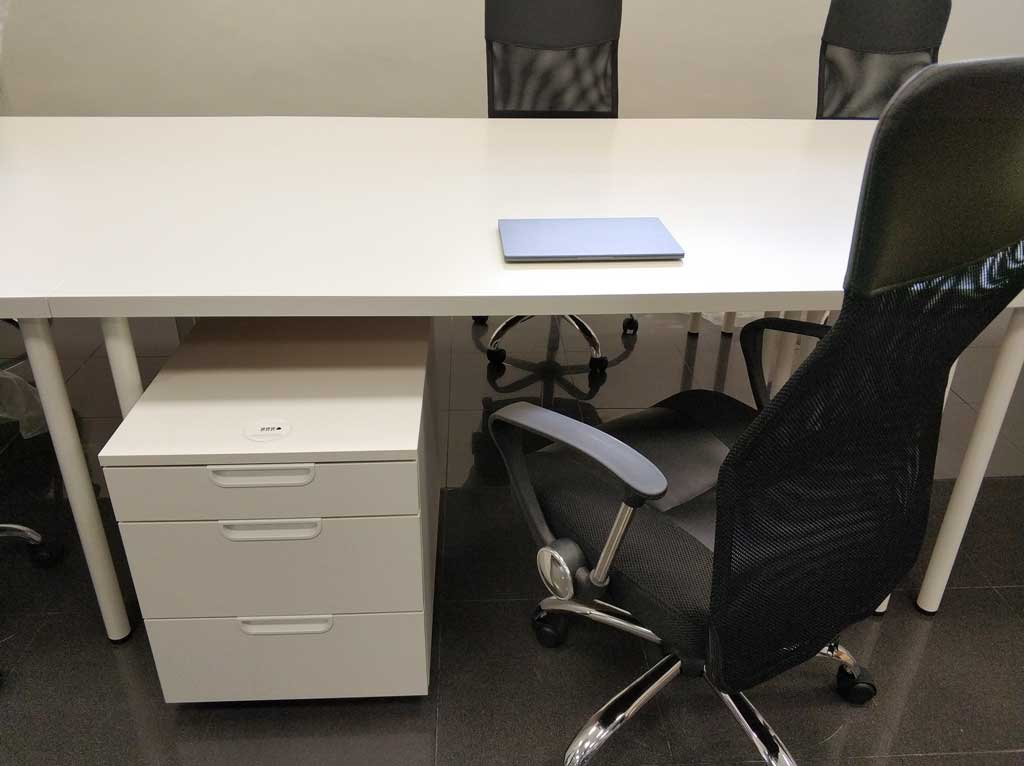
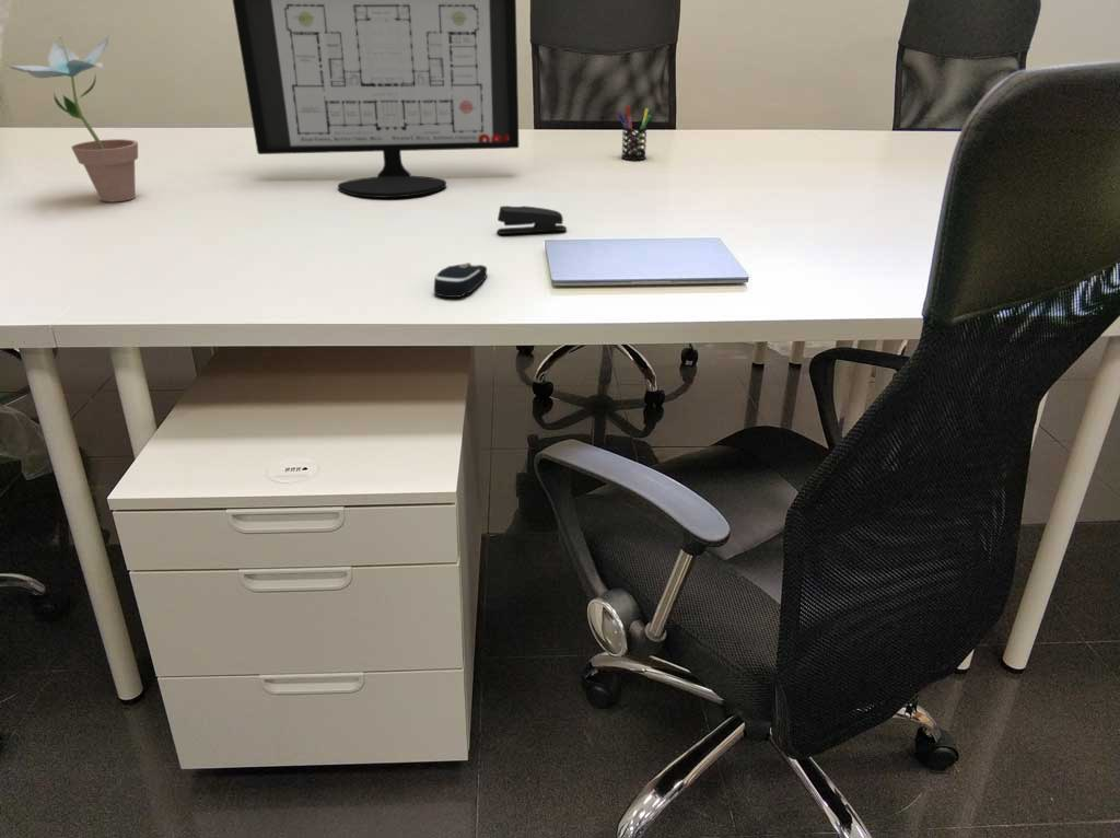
+ pen holder (635, 132)
+ potted plant (82, 120)
+ stapler (532, 218)
+ computer monitor (382, 88)
+ computer mouse (459, 276)
